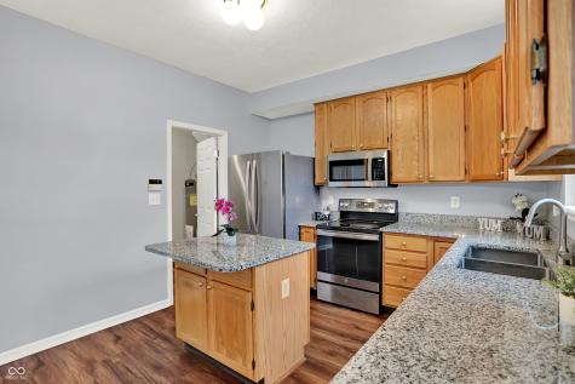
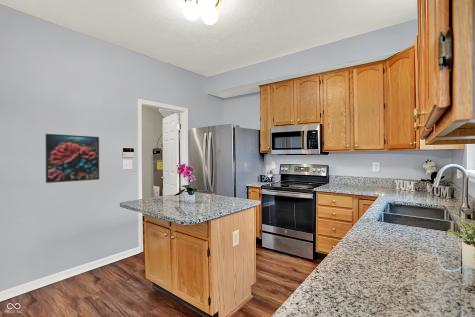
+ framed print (74, 158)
